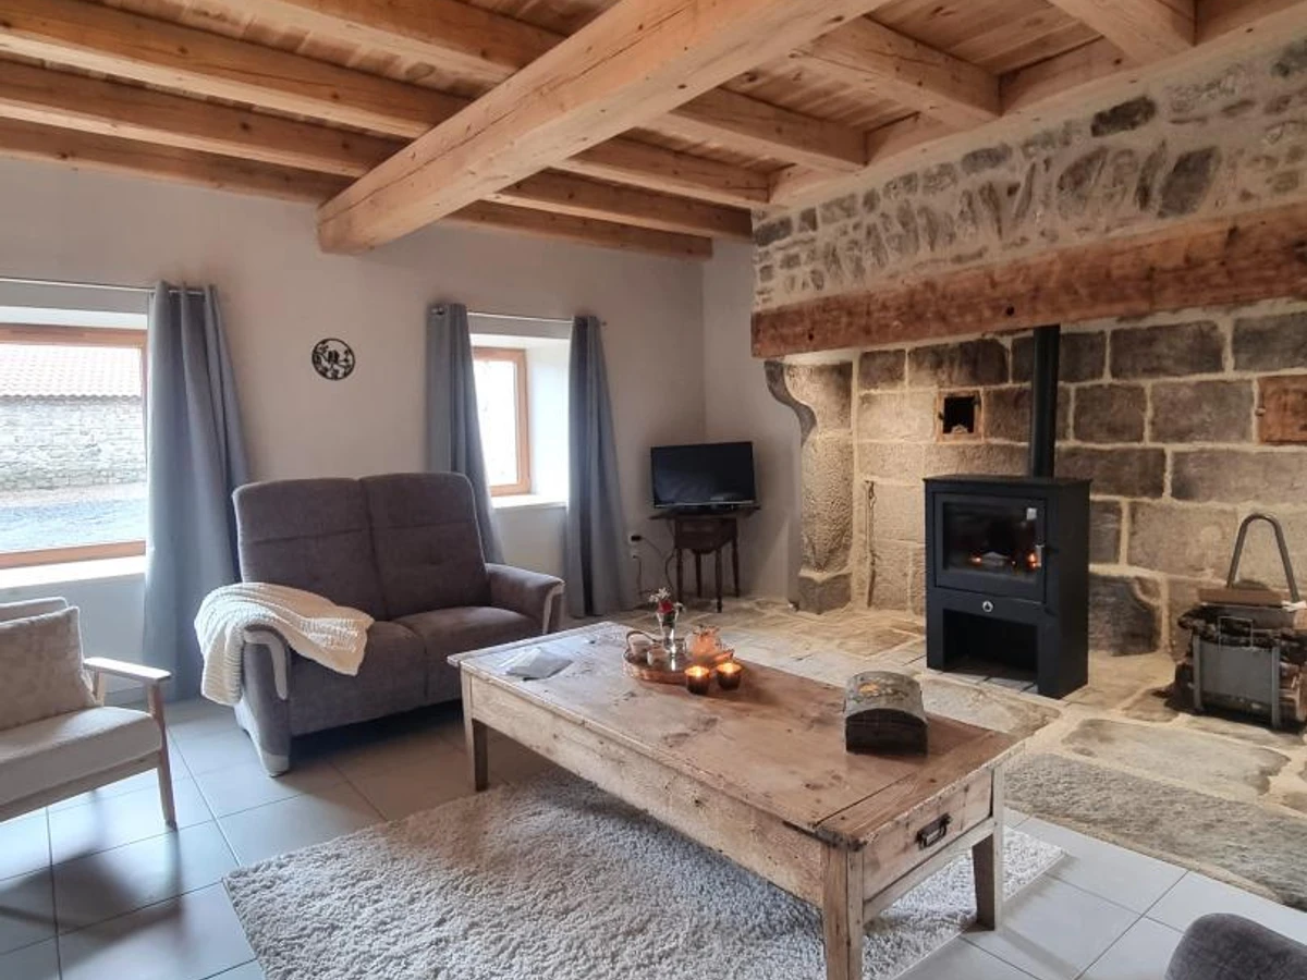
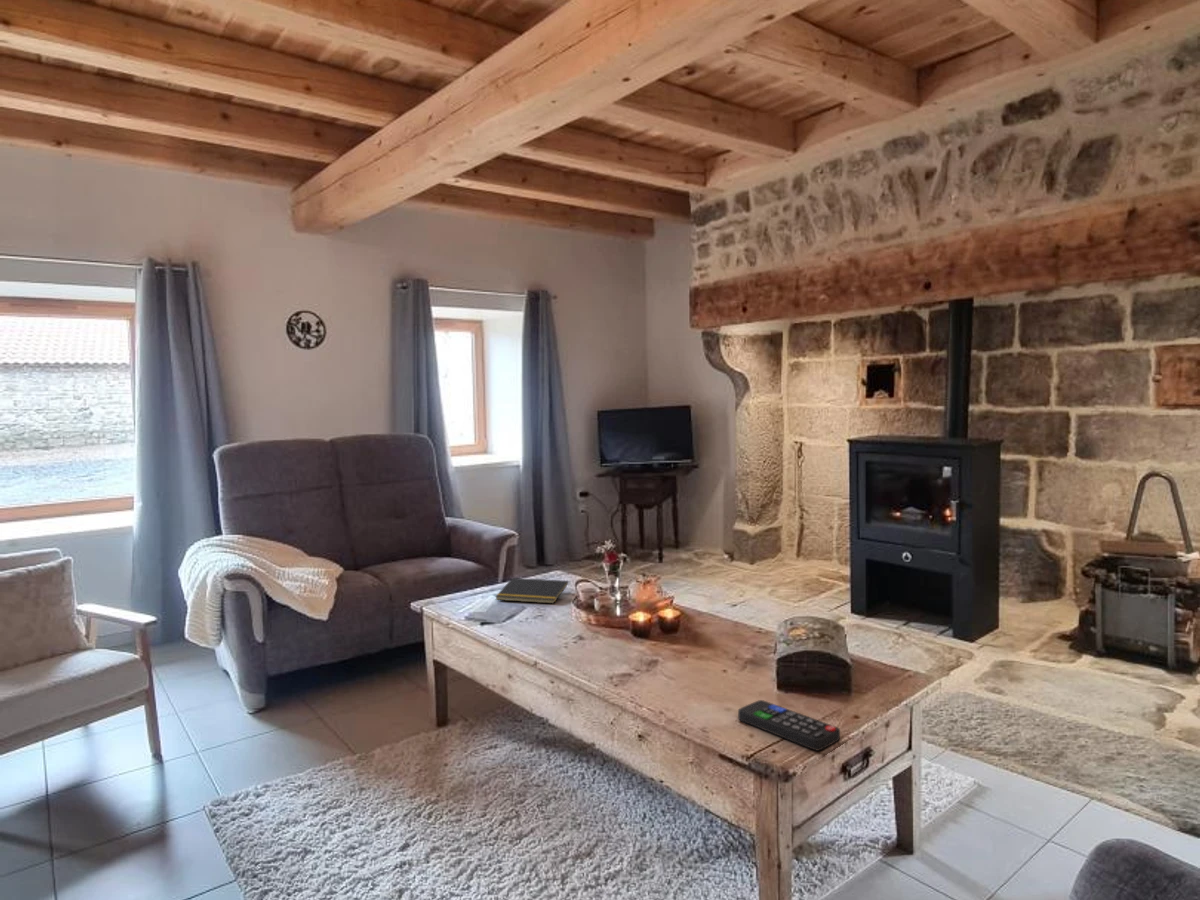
+ notepad (532, 590)
+ remote control (787, 723)
